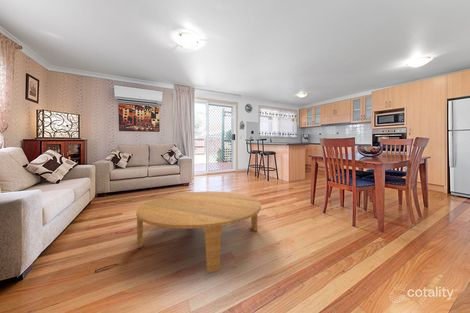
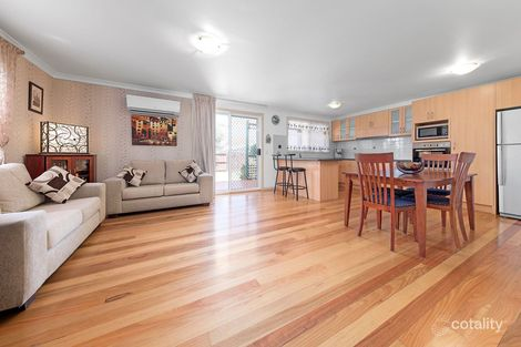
- coffee table (202, 219)
